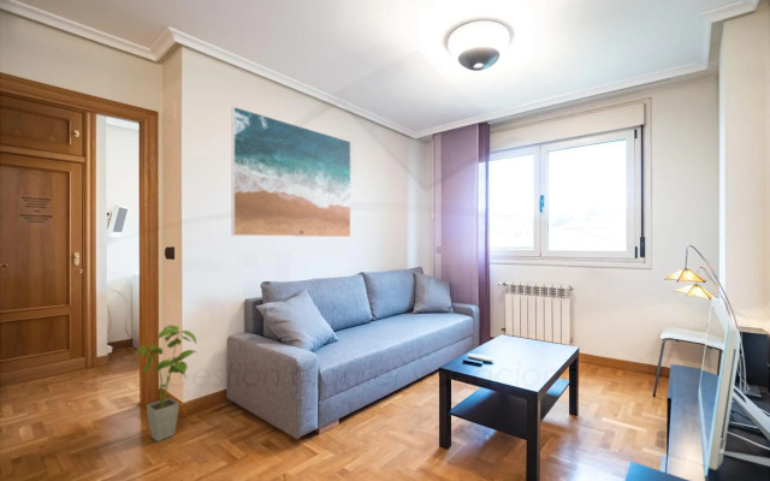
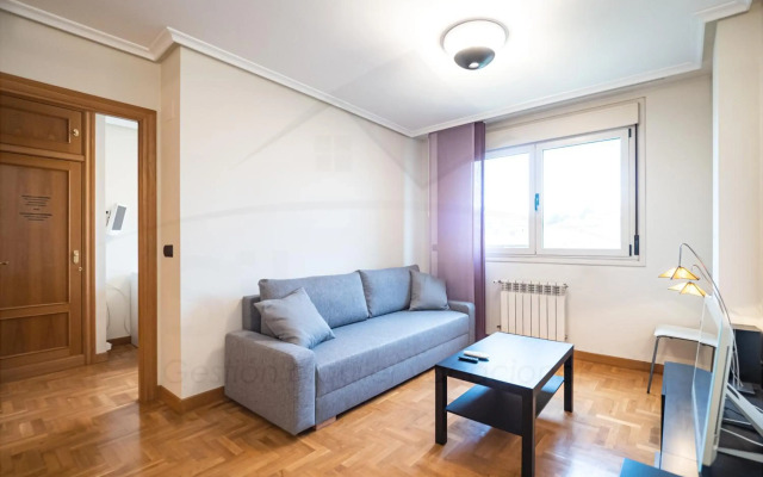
- house plant (170, 379)
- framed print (300, 182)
